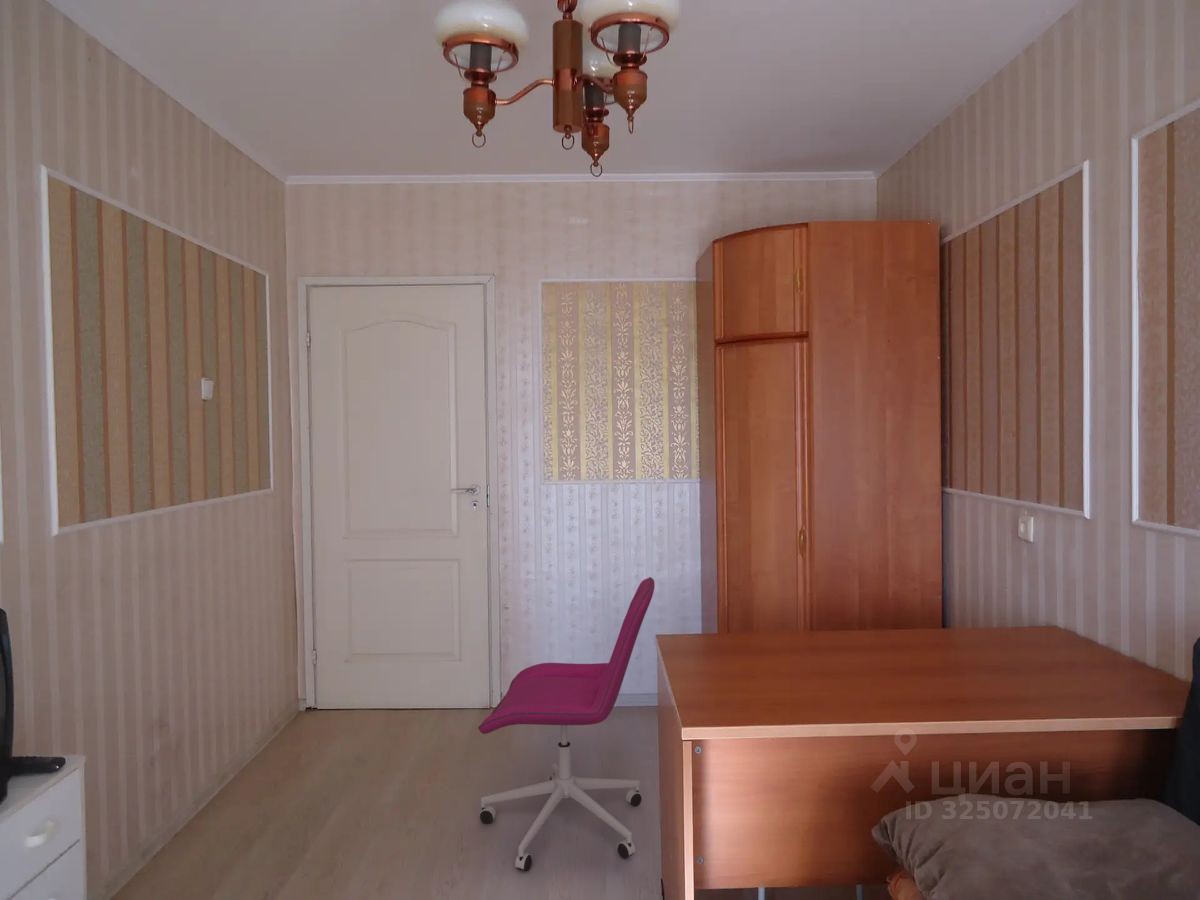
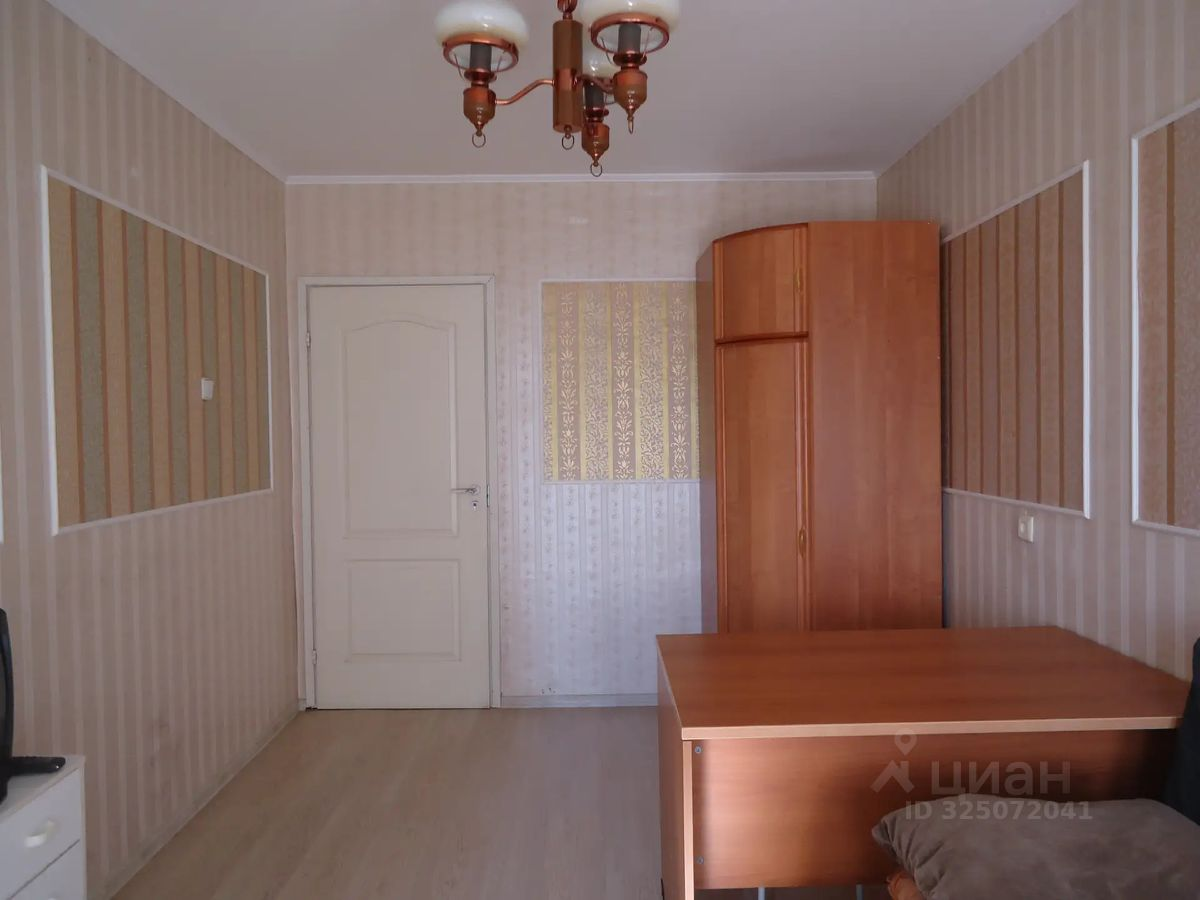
- office chair (565, 704)
